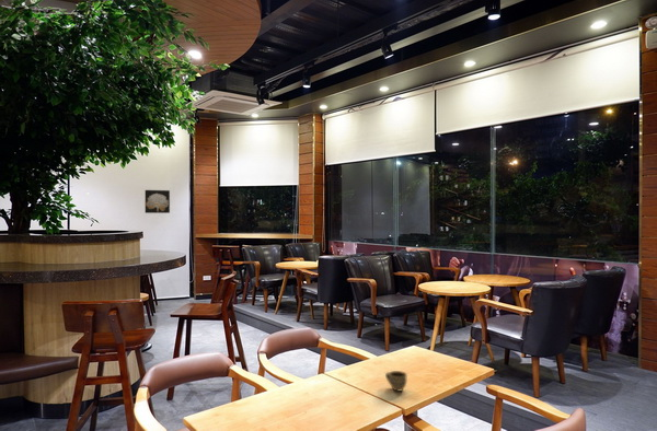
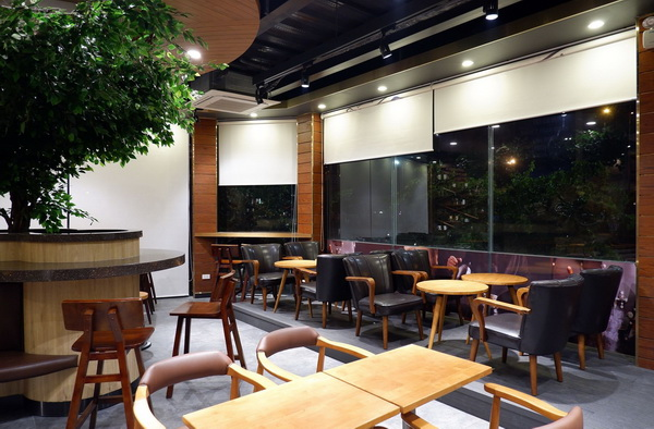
- wall art (157, 201)
- cup (395, 380)
